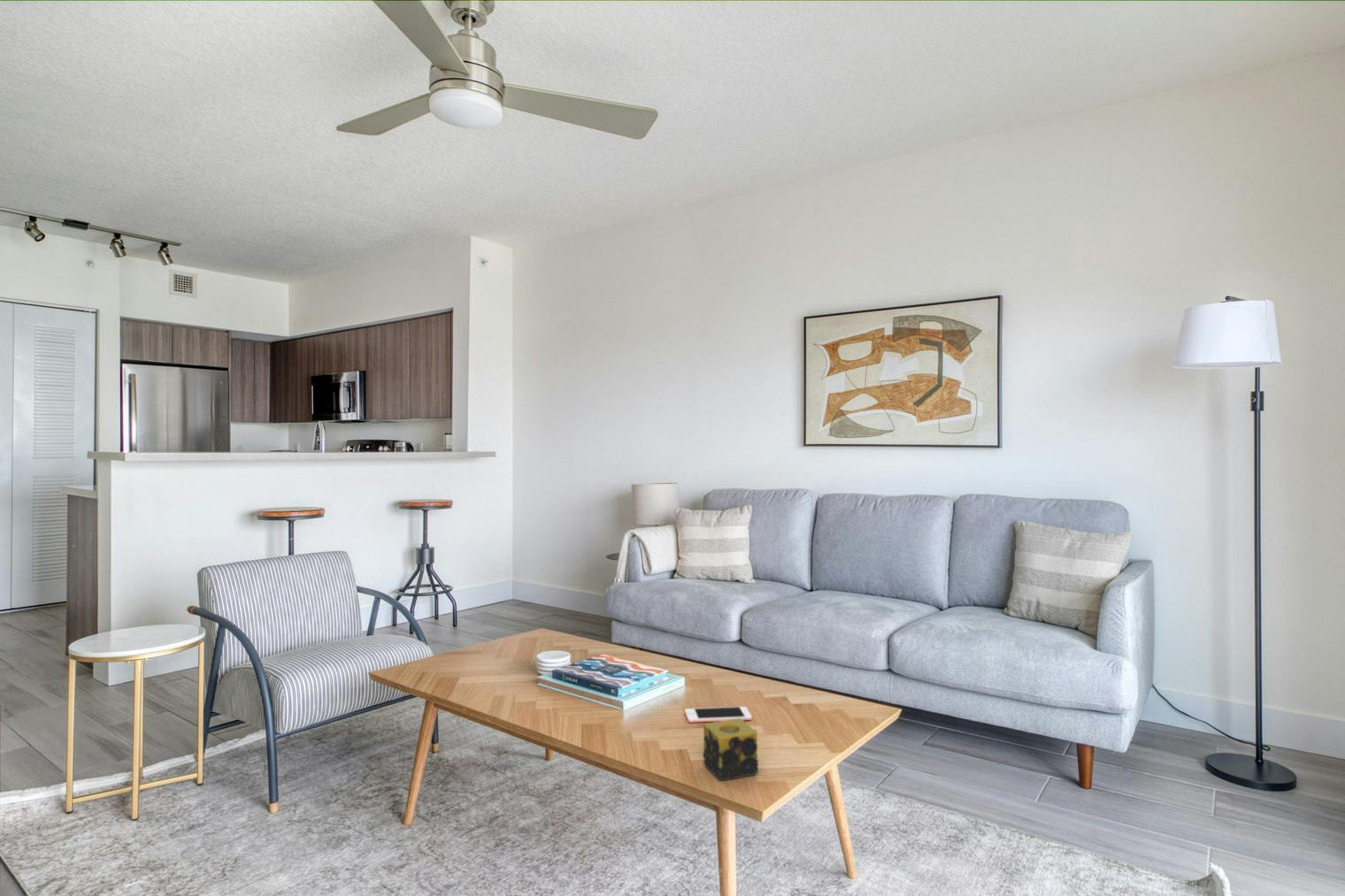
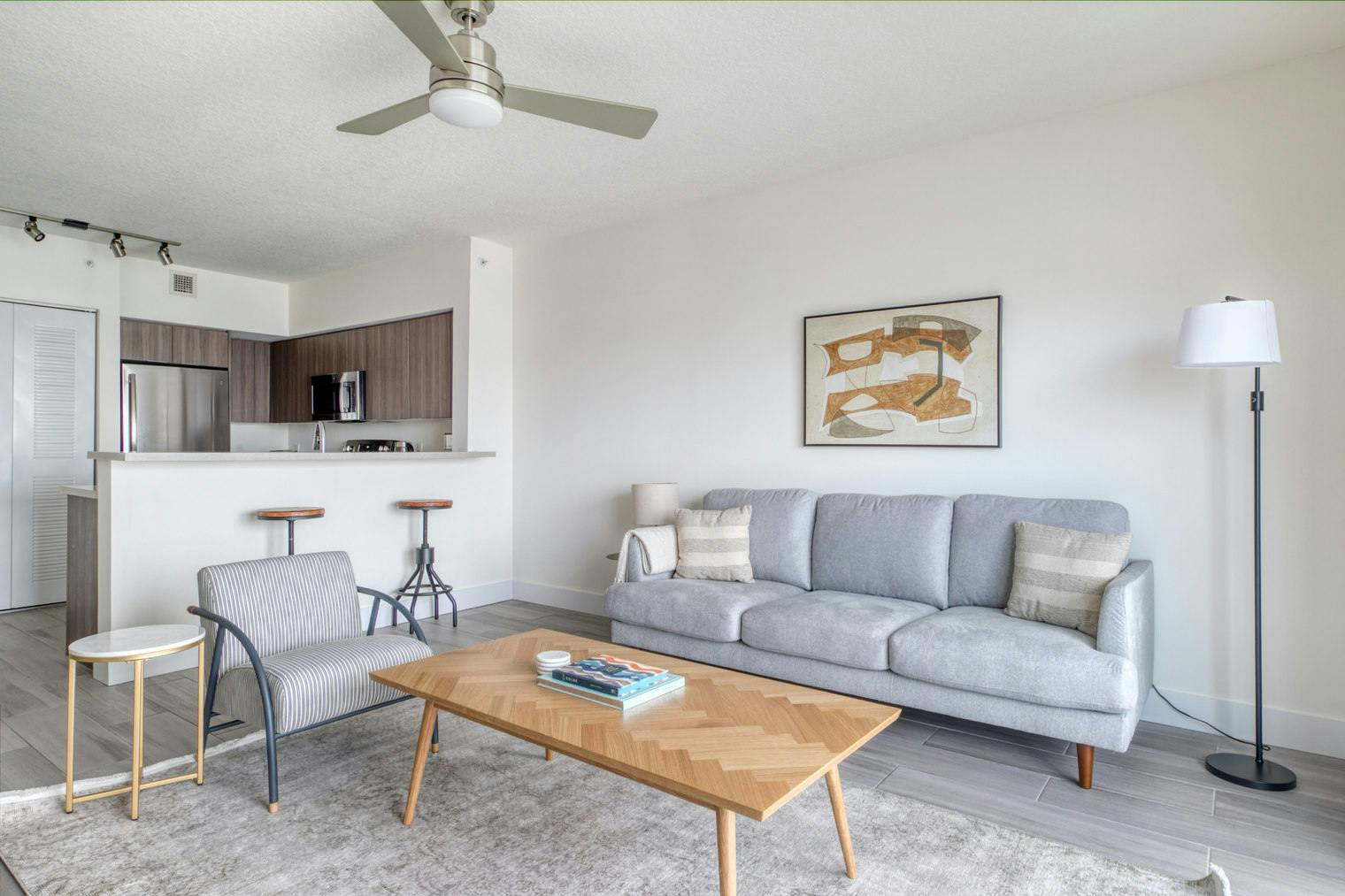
- cell phone (718, 714)
- candle (730, 748)
